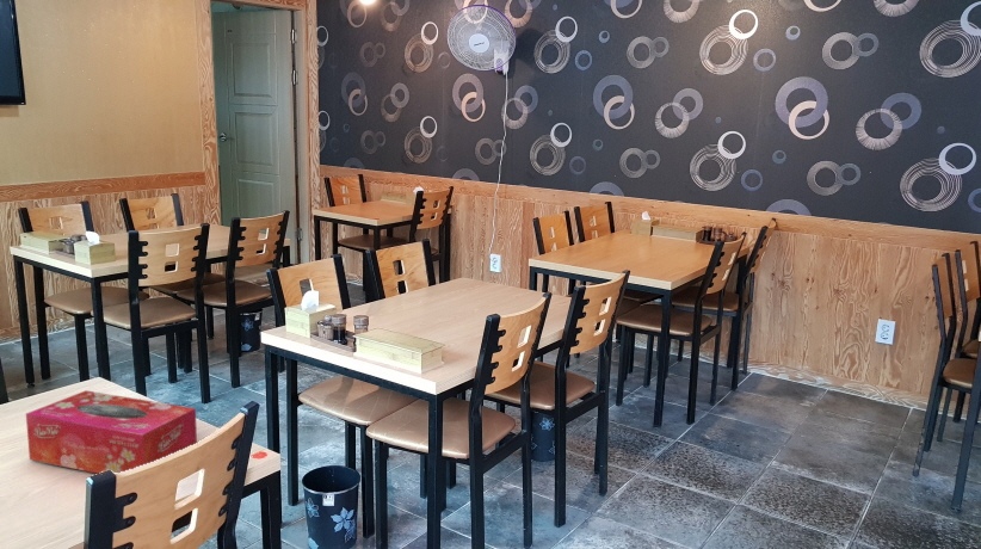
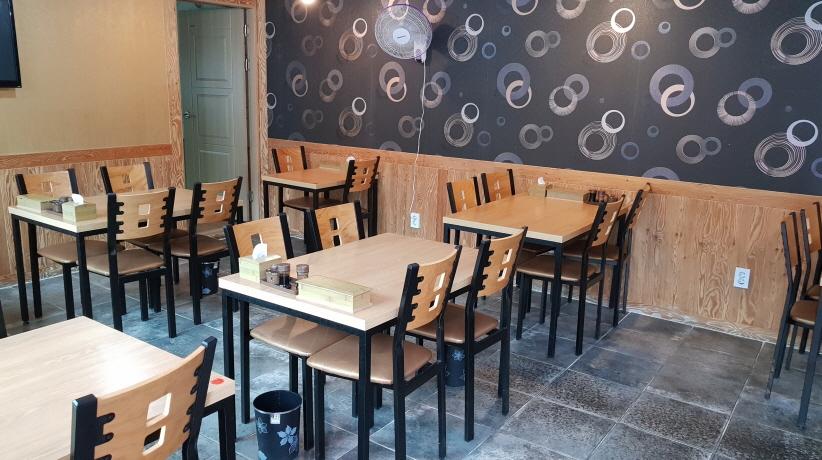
- tissue box (113, 433)
